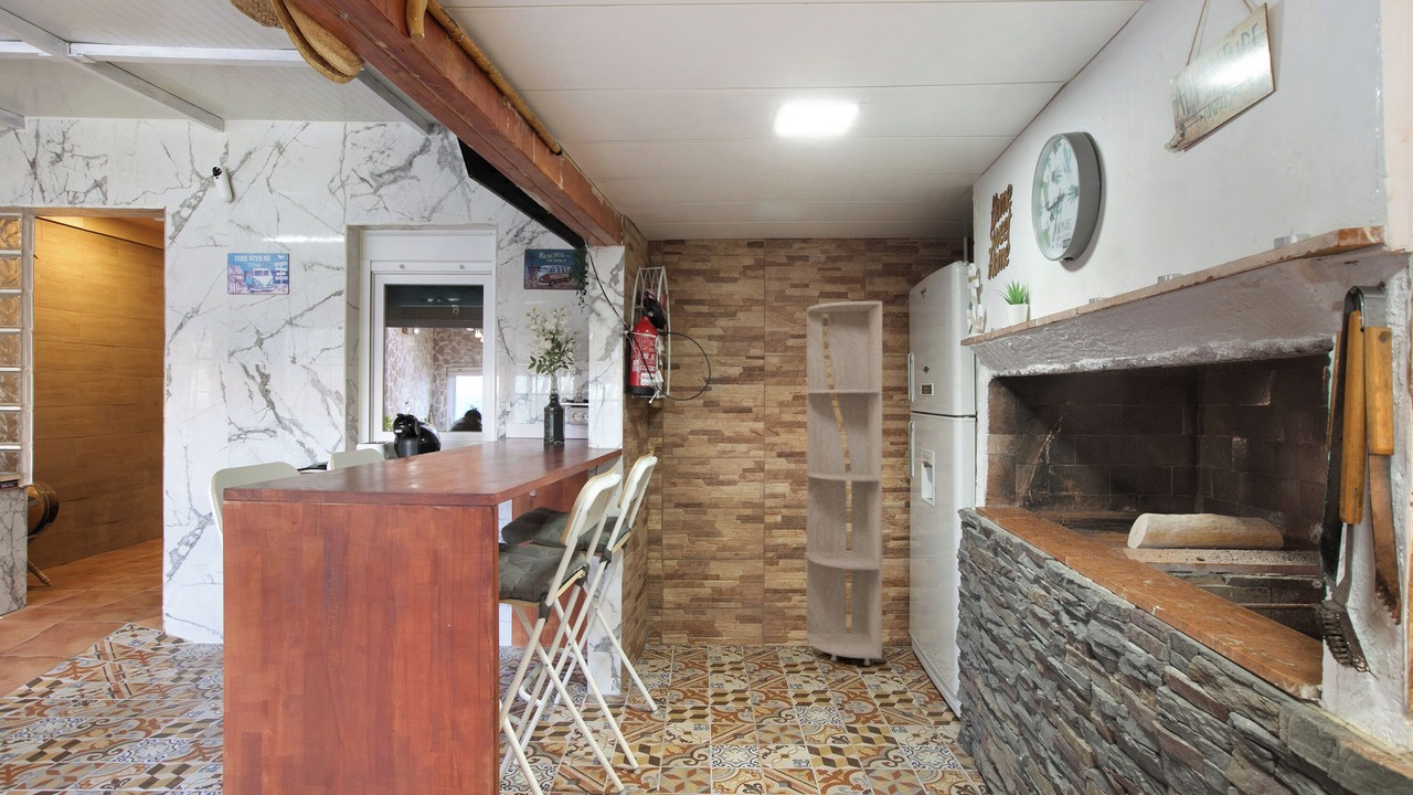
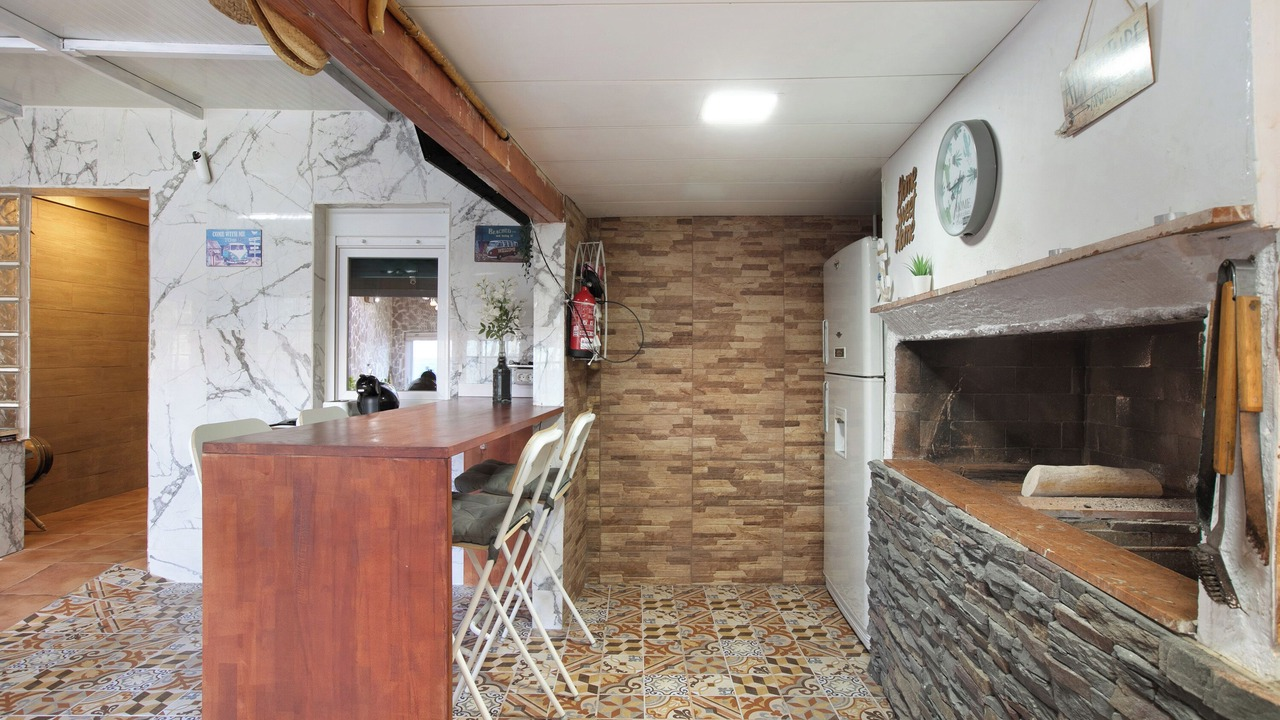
- shelving unit (842, 480)
